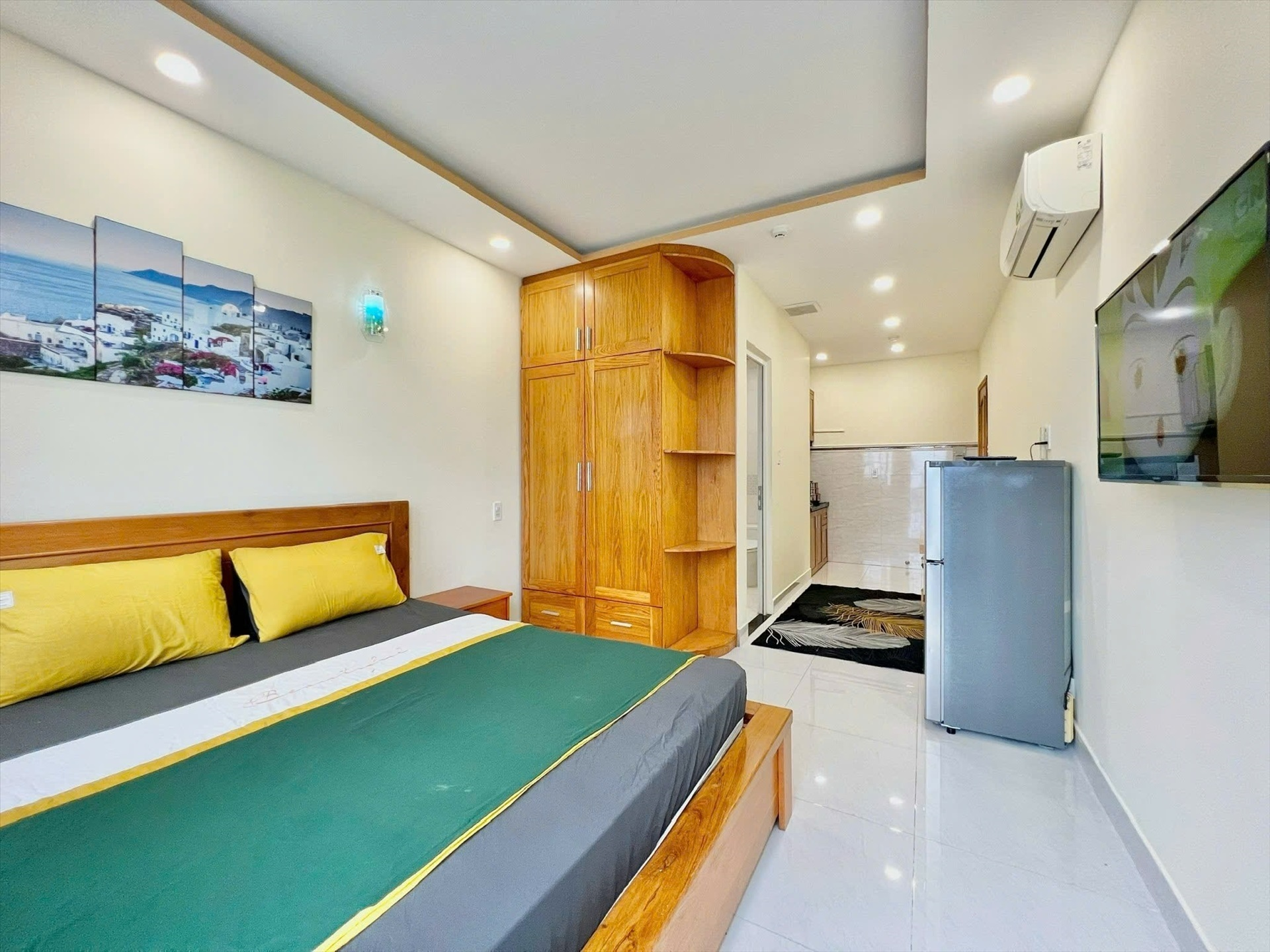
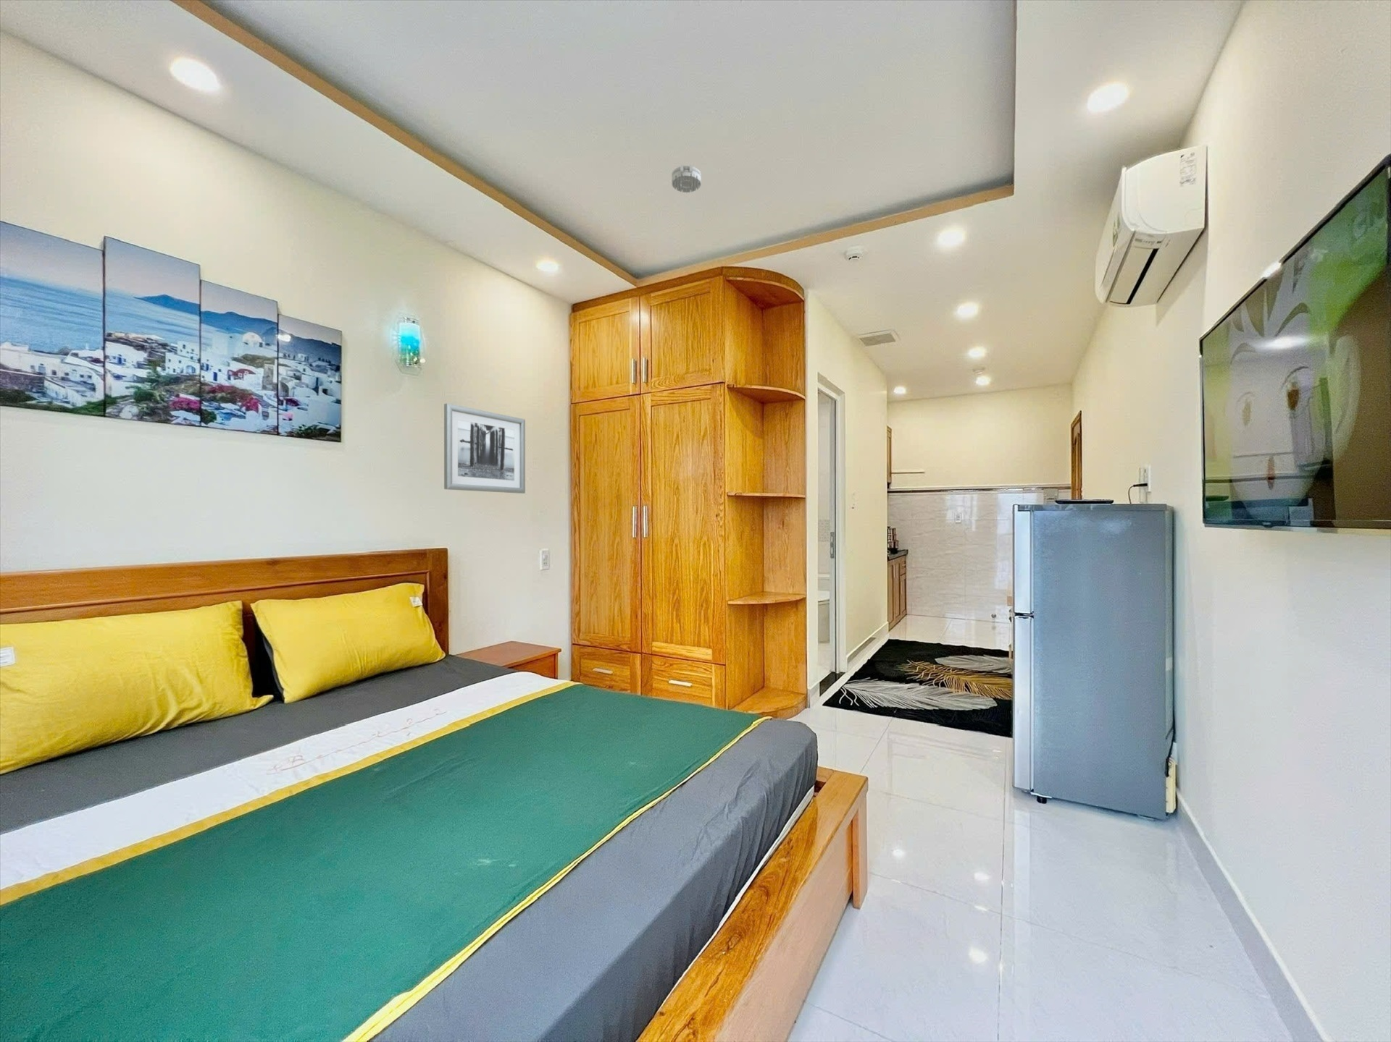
+ wall art (487, 452)
+ smoke detector (686, 178)
